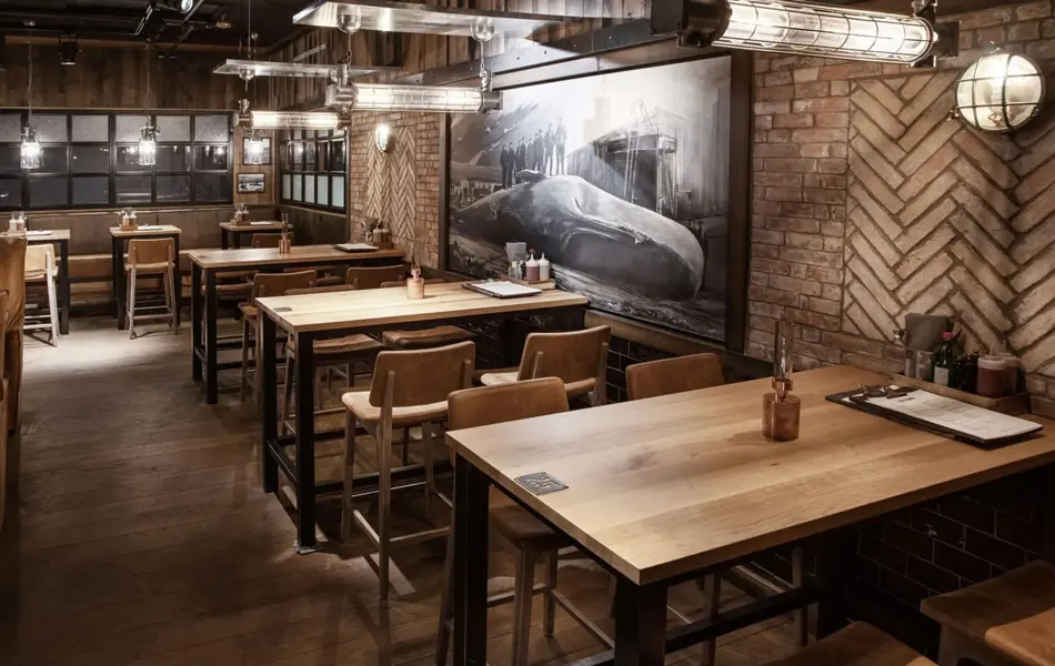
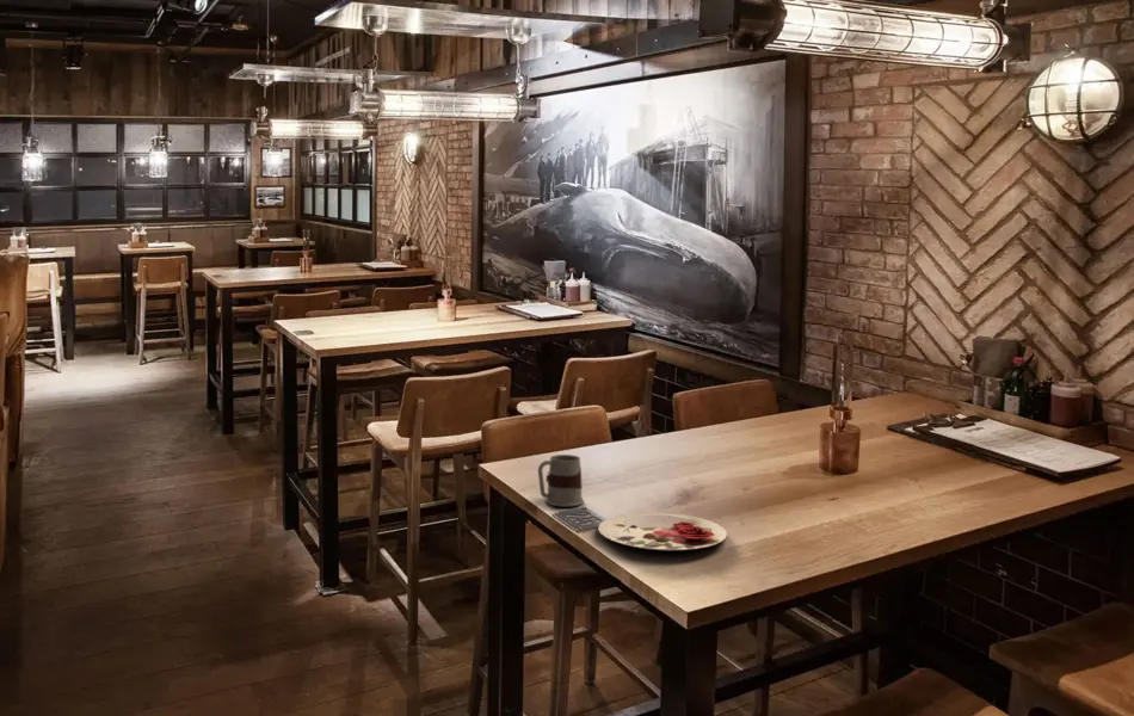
+ plate (661, 529)
+ mug (559, 480)
